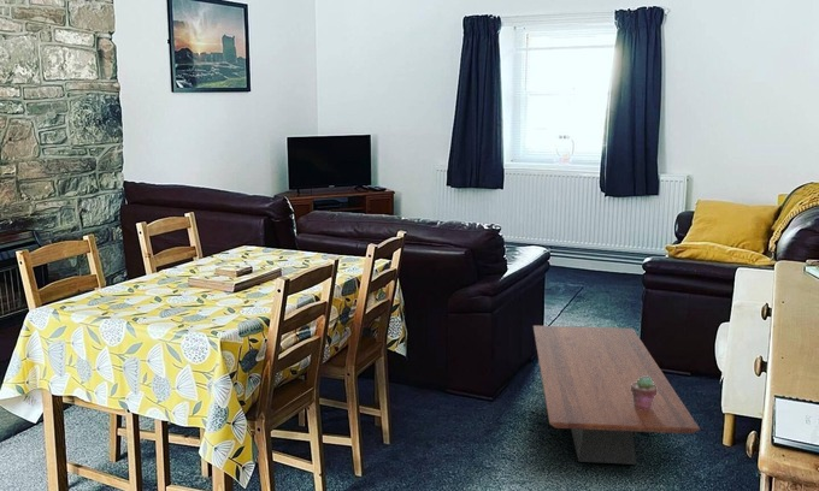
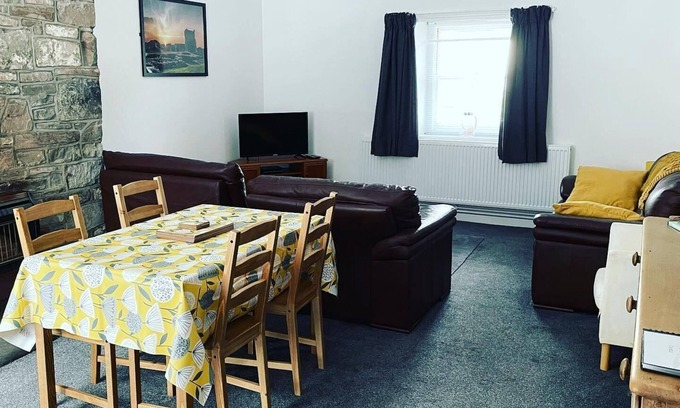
- coffee table (597, 398)
- potted succulent (643, 391)
